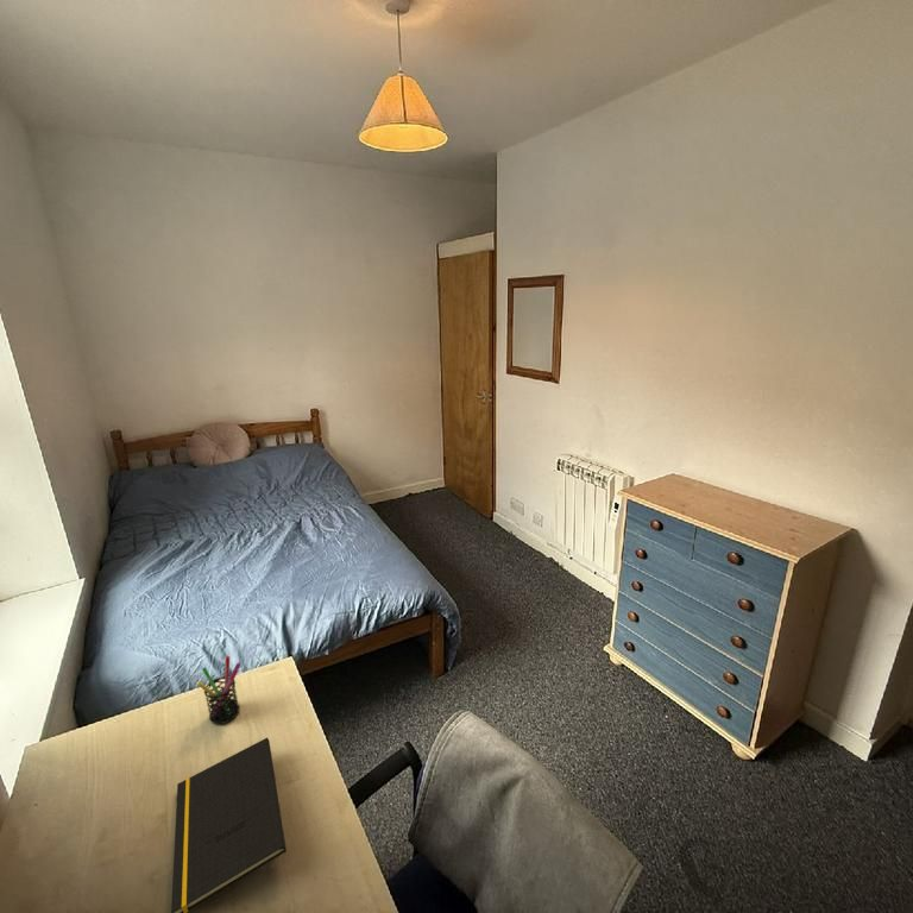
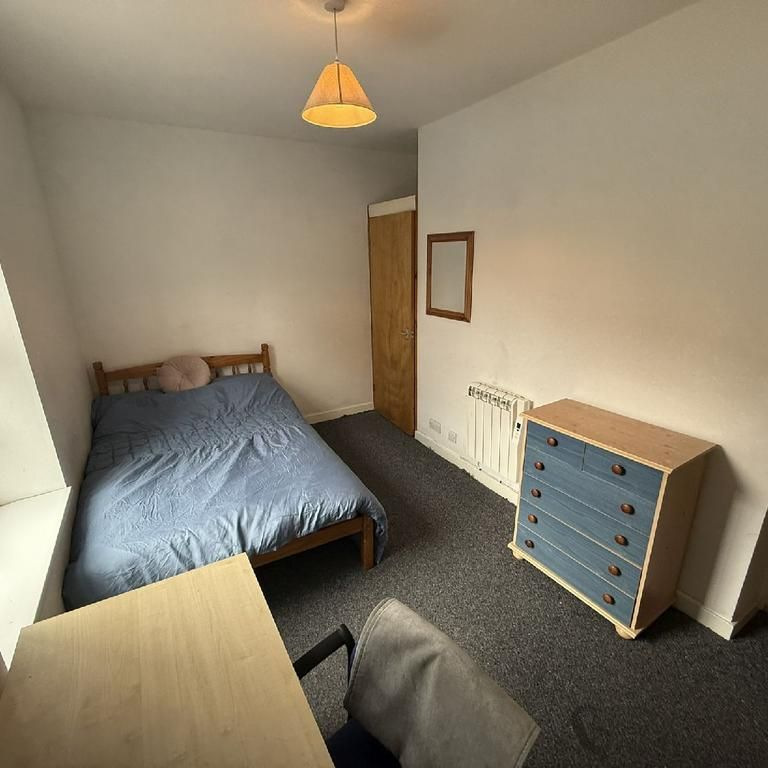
- pen holder (219, 687)
- notepad (227, 814)
